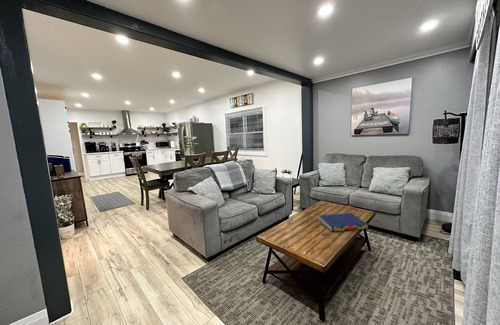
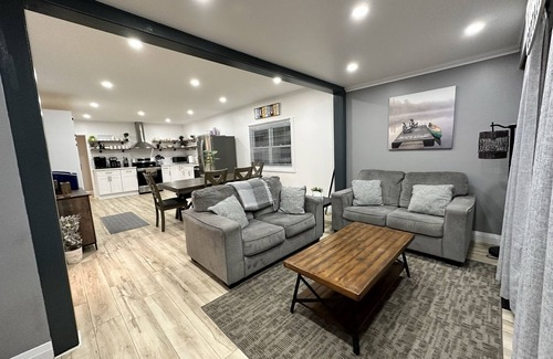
- book (342, 221)
